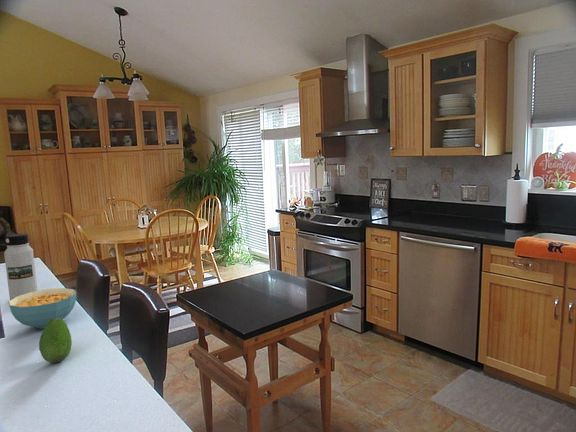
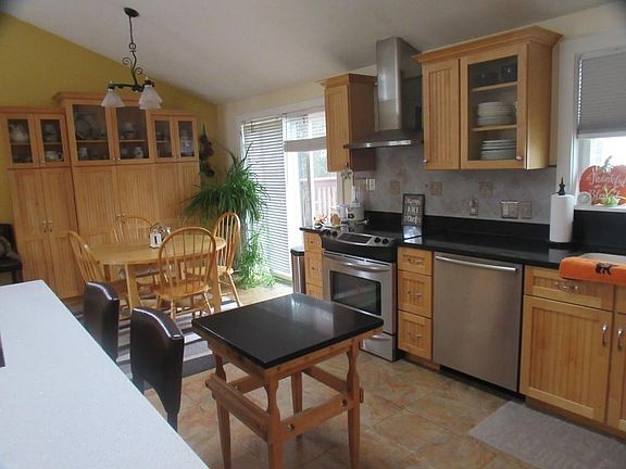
- water bottle (20, 267)
- cereal bowl (44, 311)
- fruit (55, 339)
